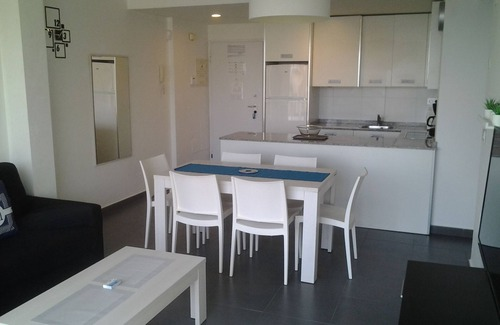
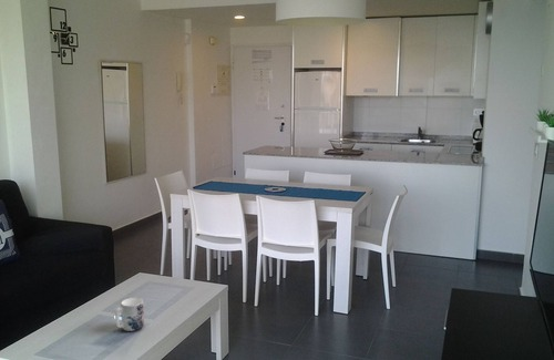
+ mug (131, 316)
